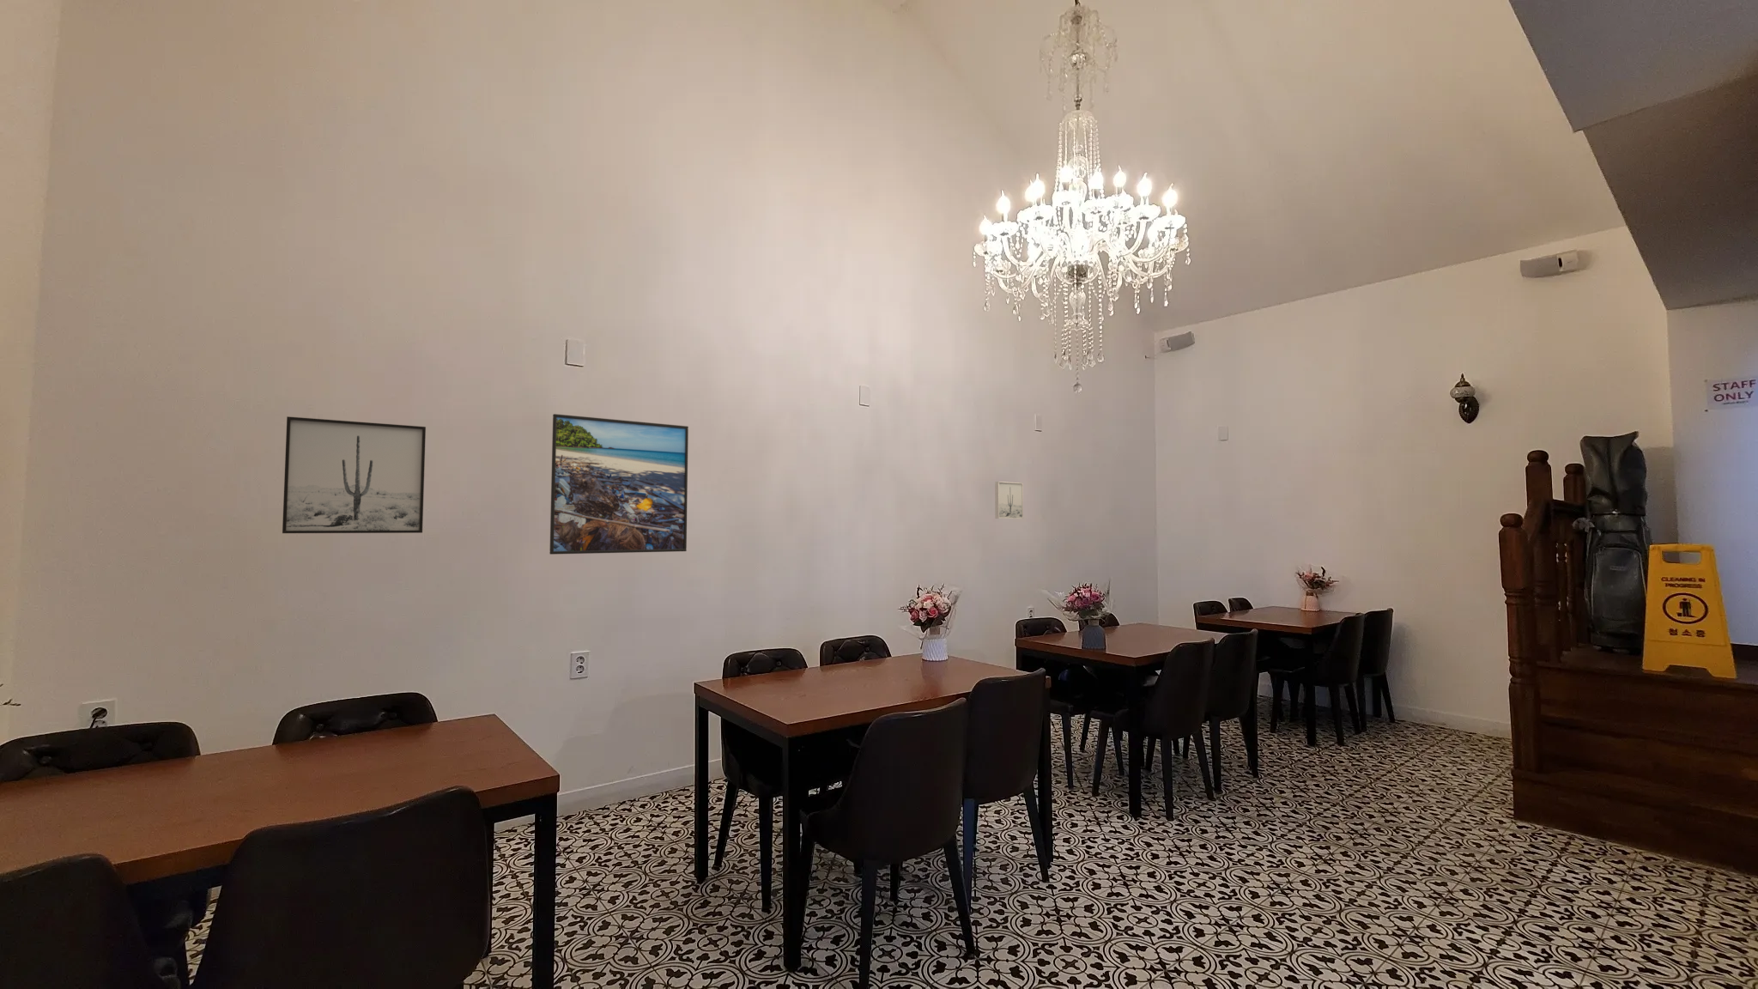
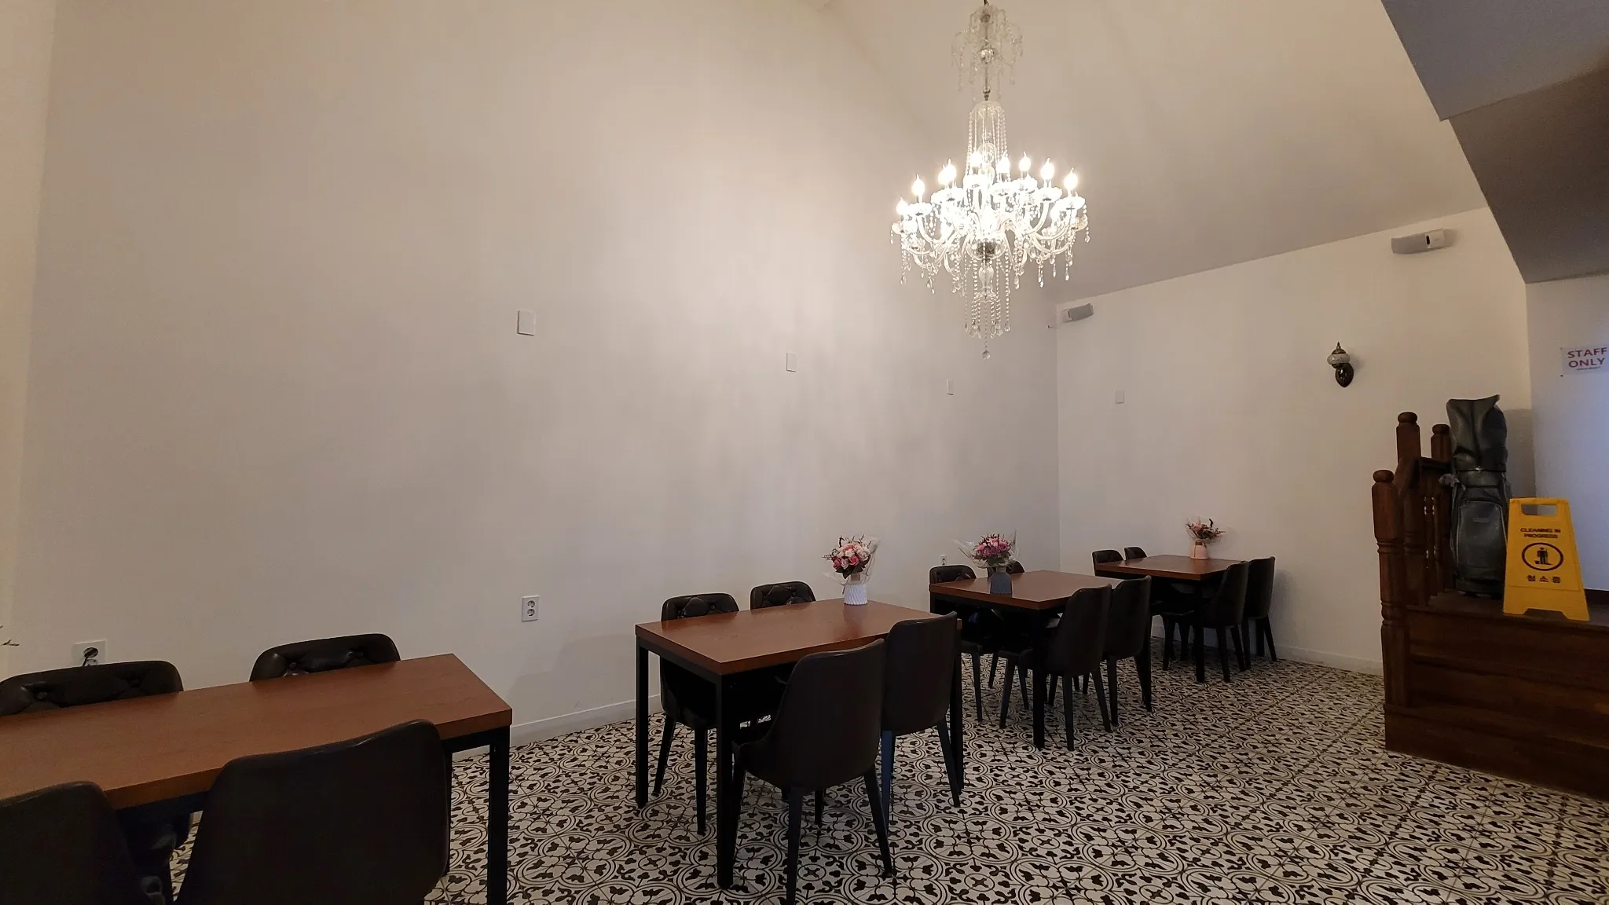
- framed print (622, 485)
- wall art (357, 477)
- wall art (1008, 500)
